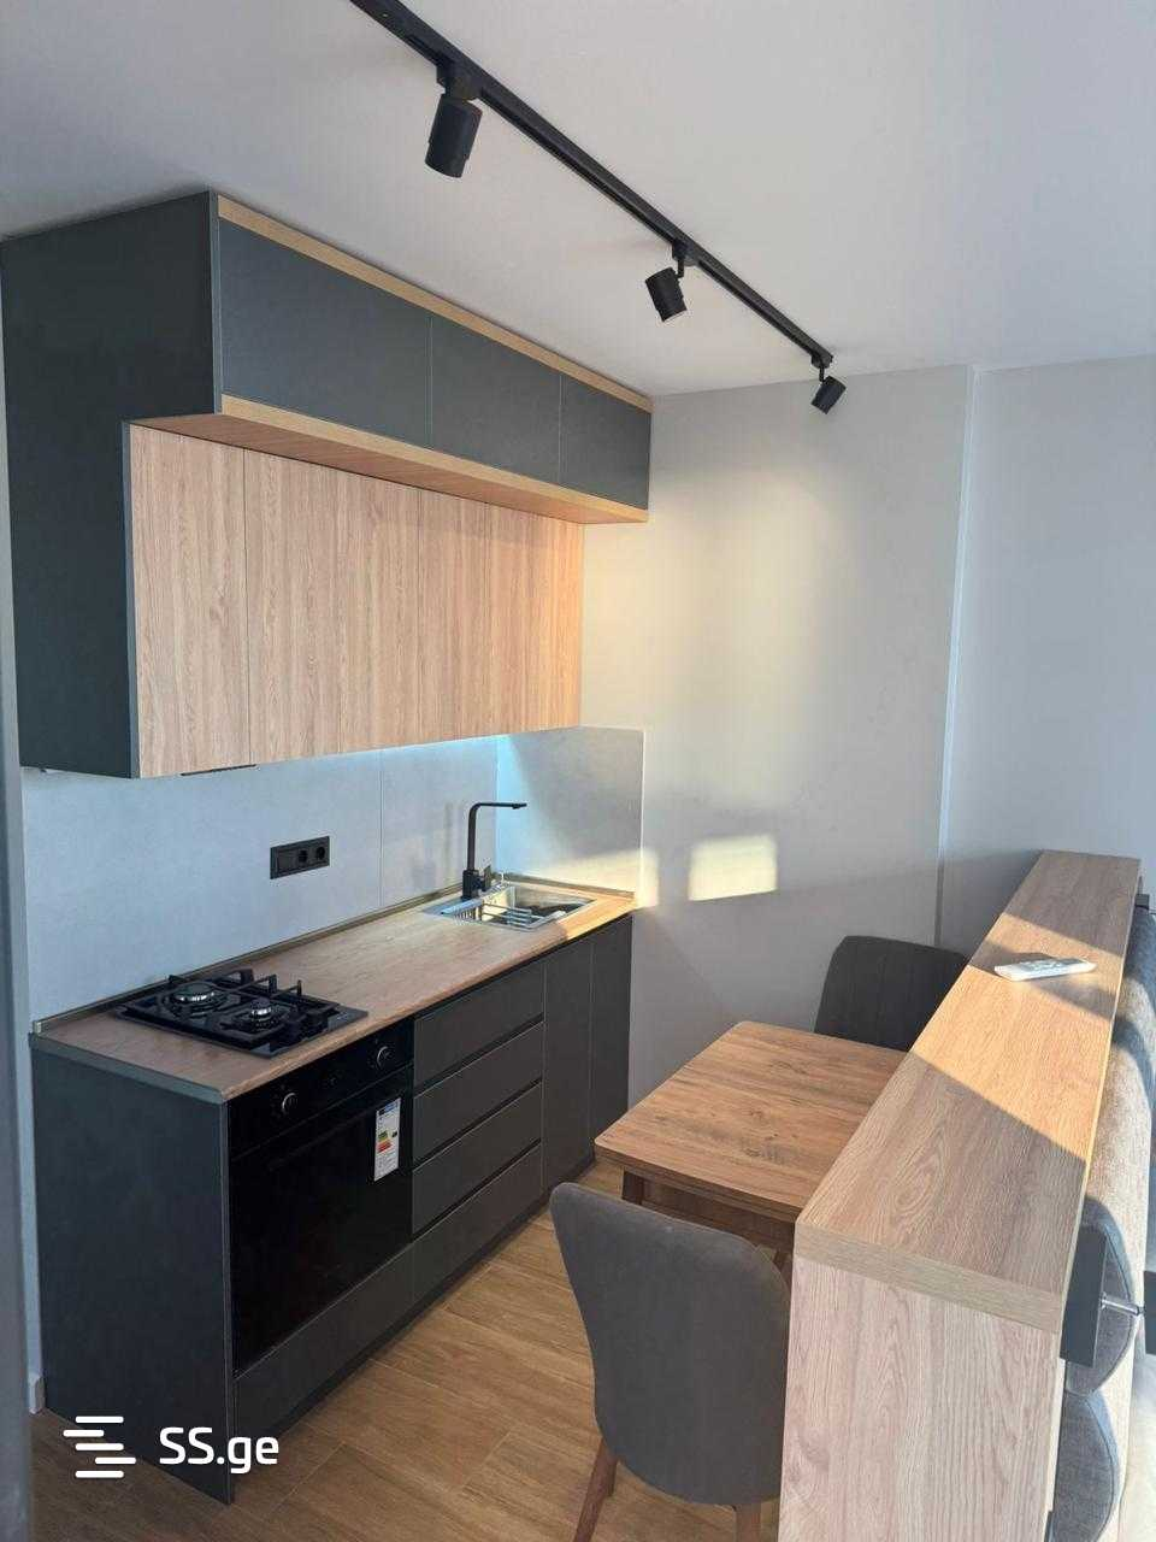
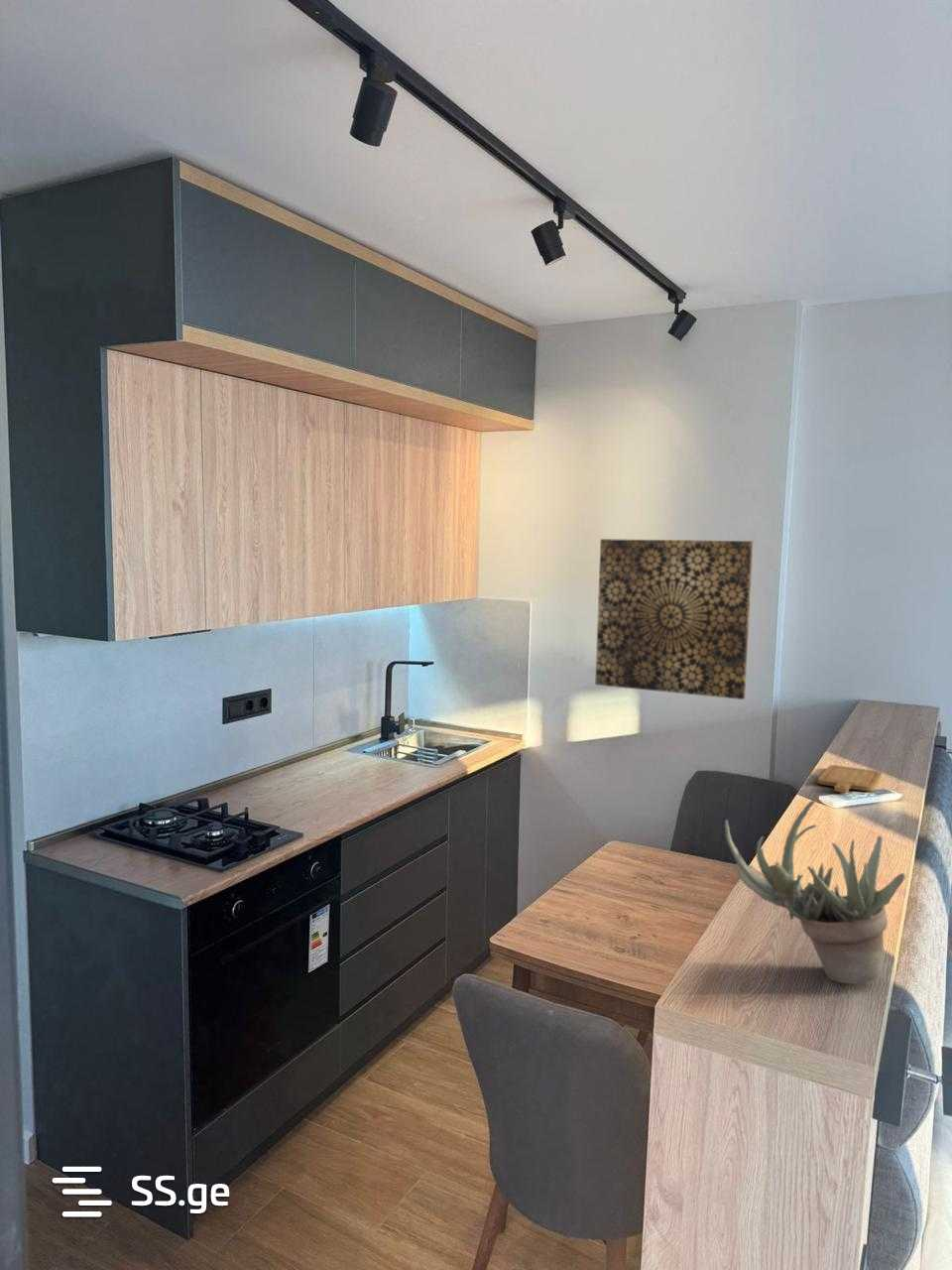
+ wall art (670, 616)
+ chopping board (848, 779)
+ succulent plant (807, 884)
